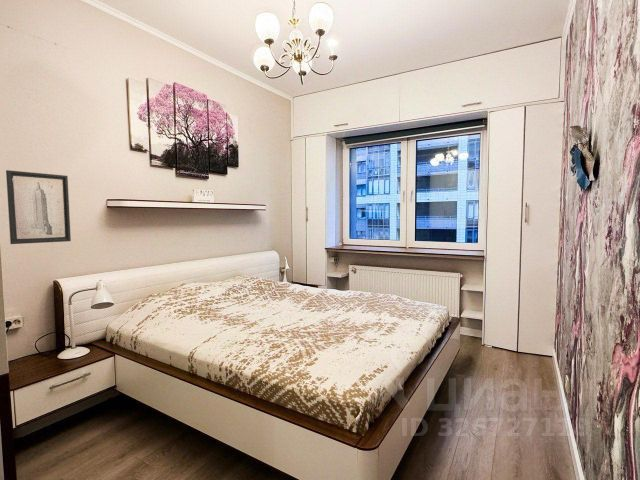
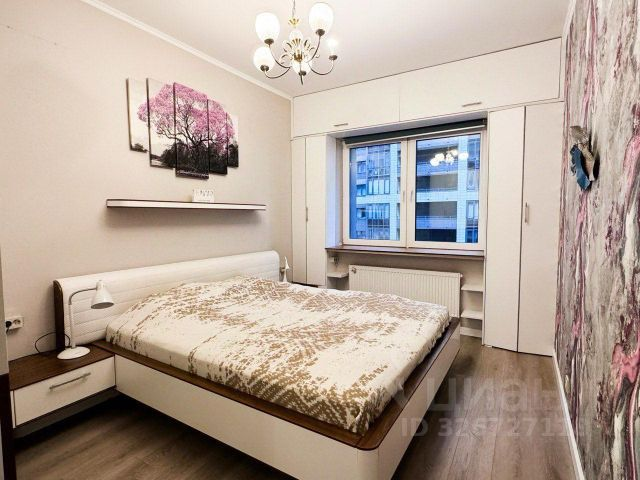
- wall art (40, 208)
